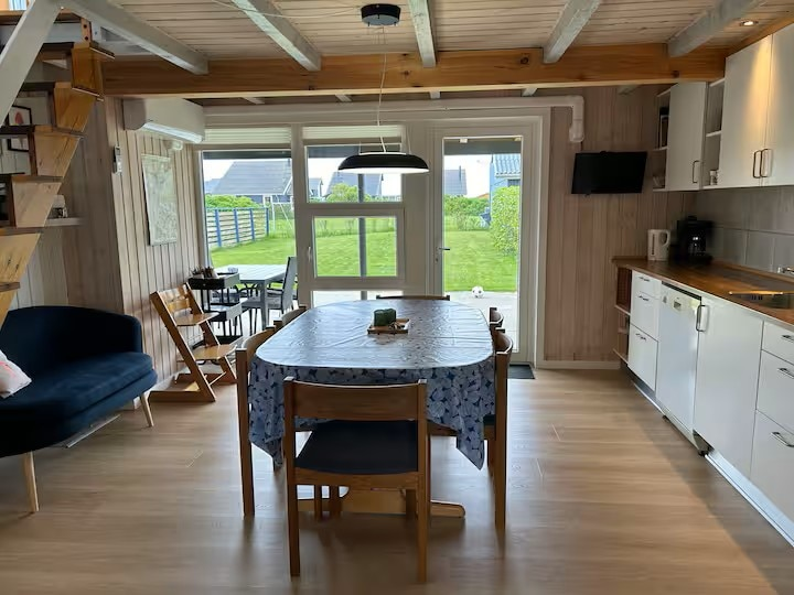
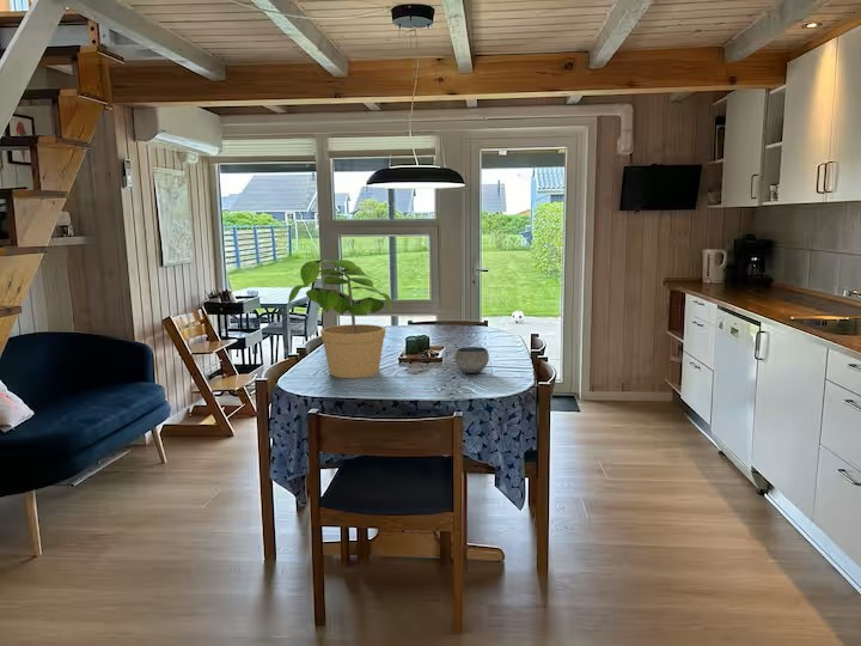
+ potted plant (335, 325)
+ bowl (471, 360)
